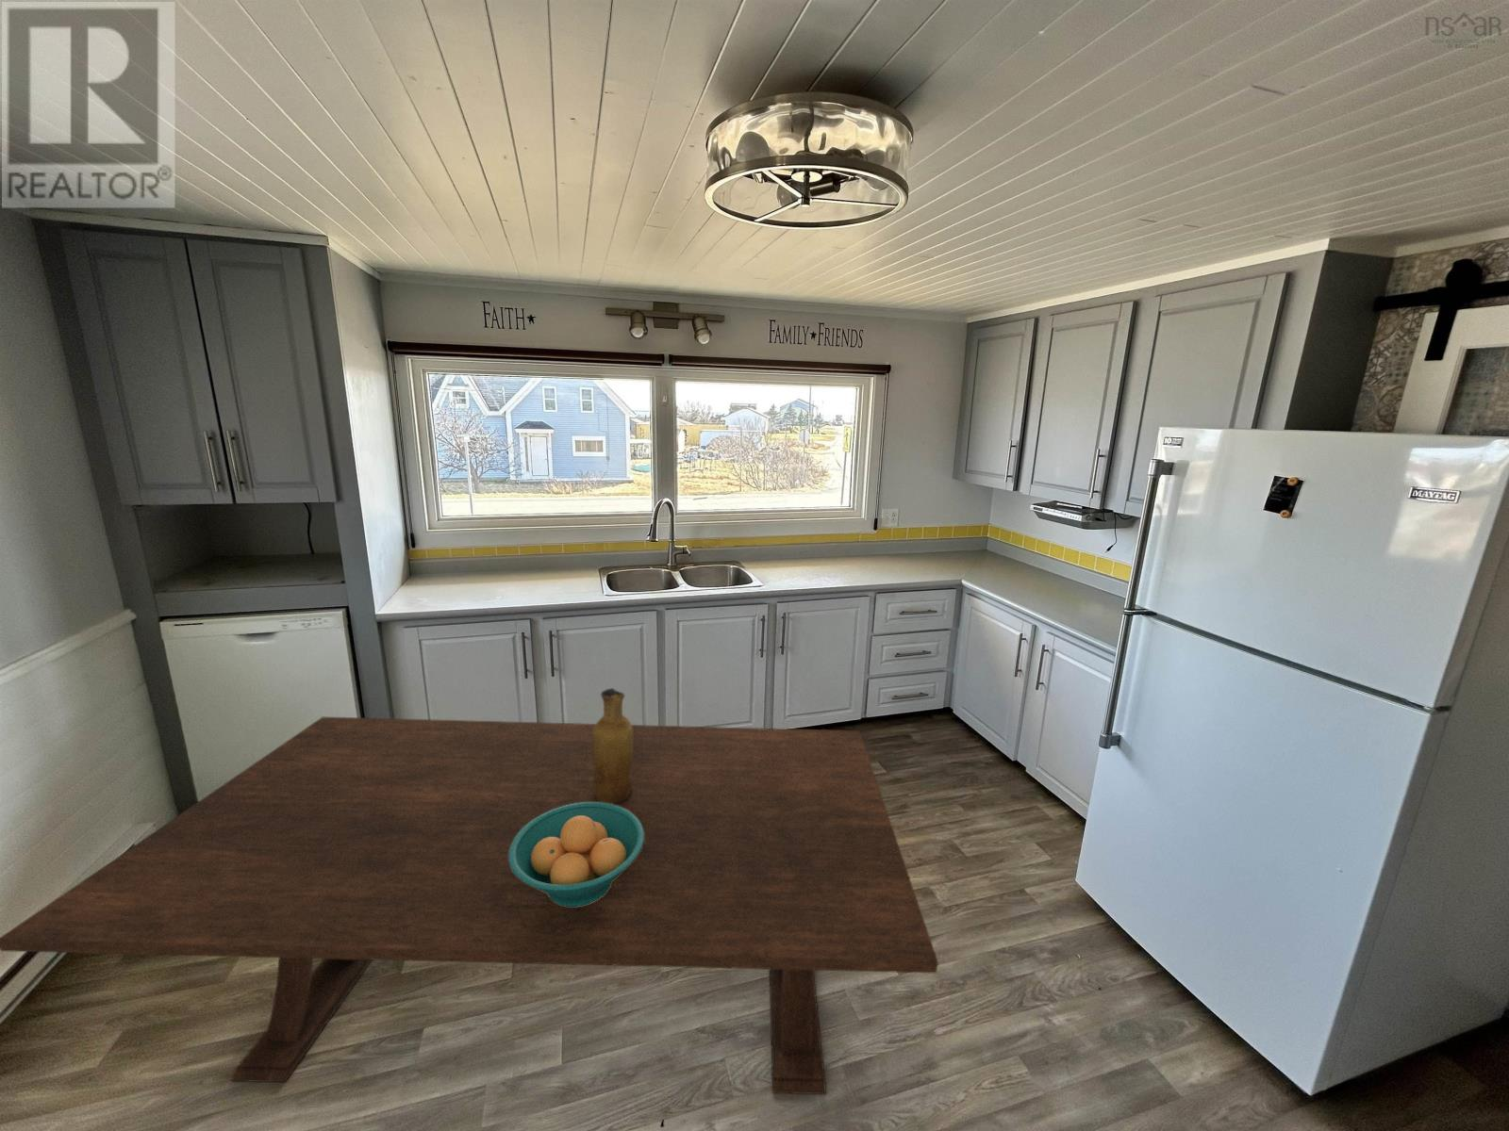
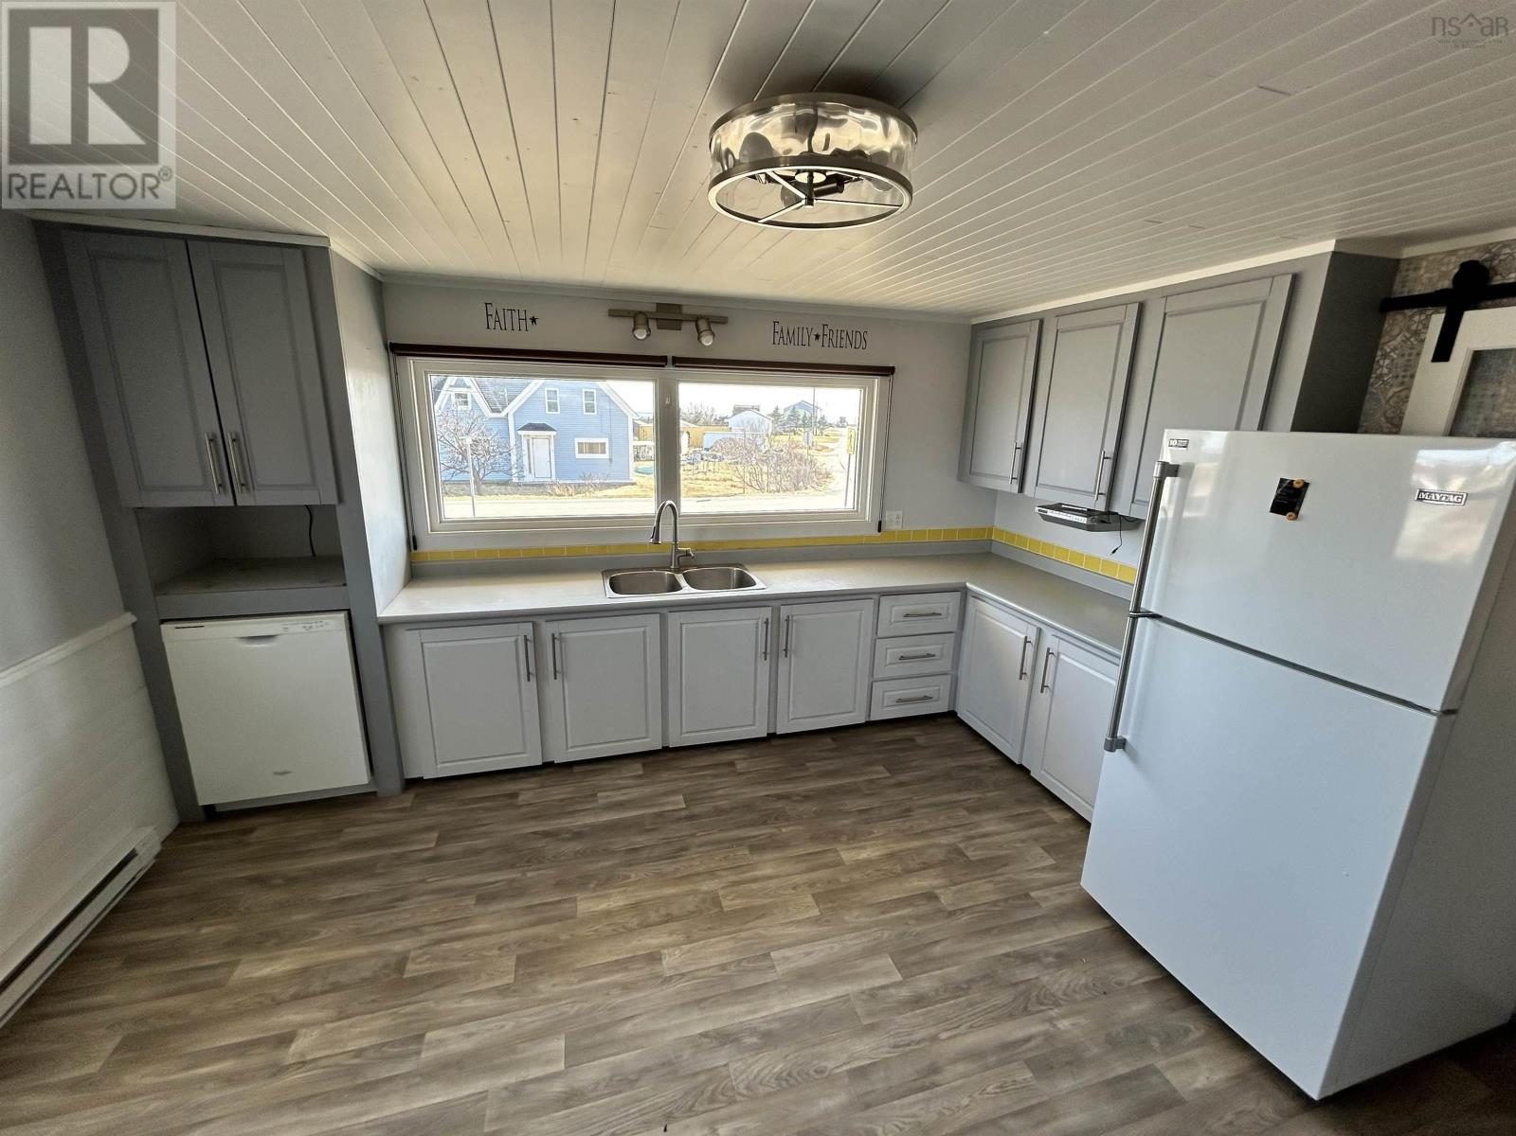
- fruit bowl (579, 852)
- dining table (553, 910)
- vase (613, 743)
